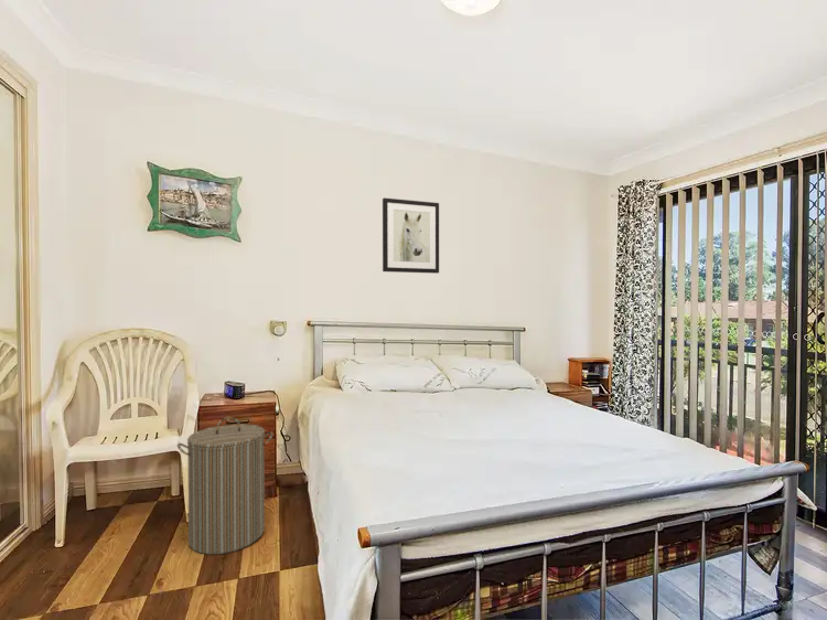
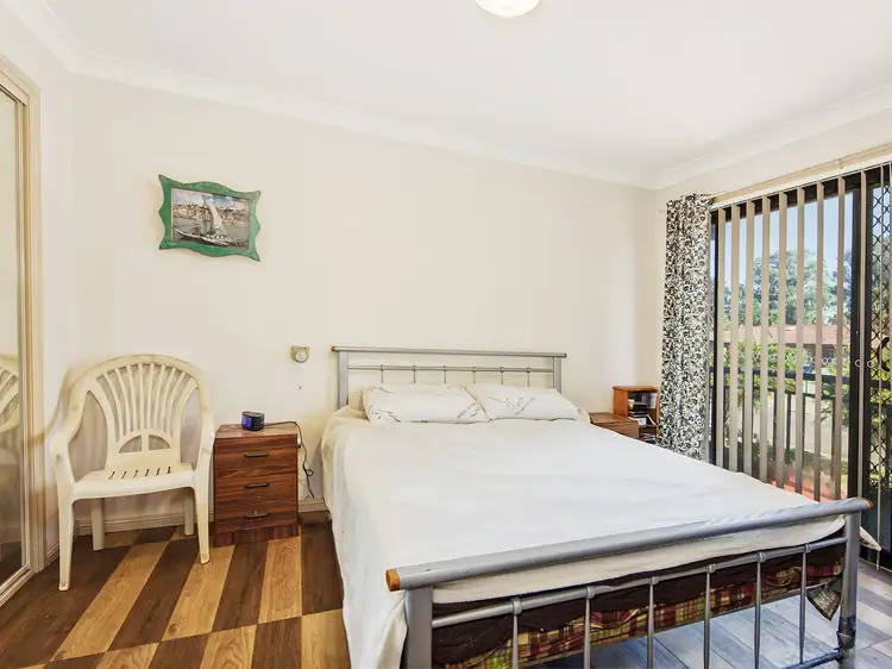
- laundry hamper (227, 475)
- wall art (411, 236)
